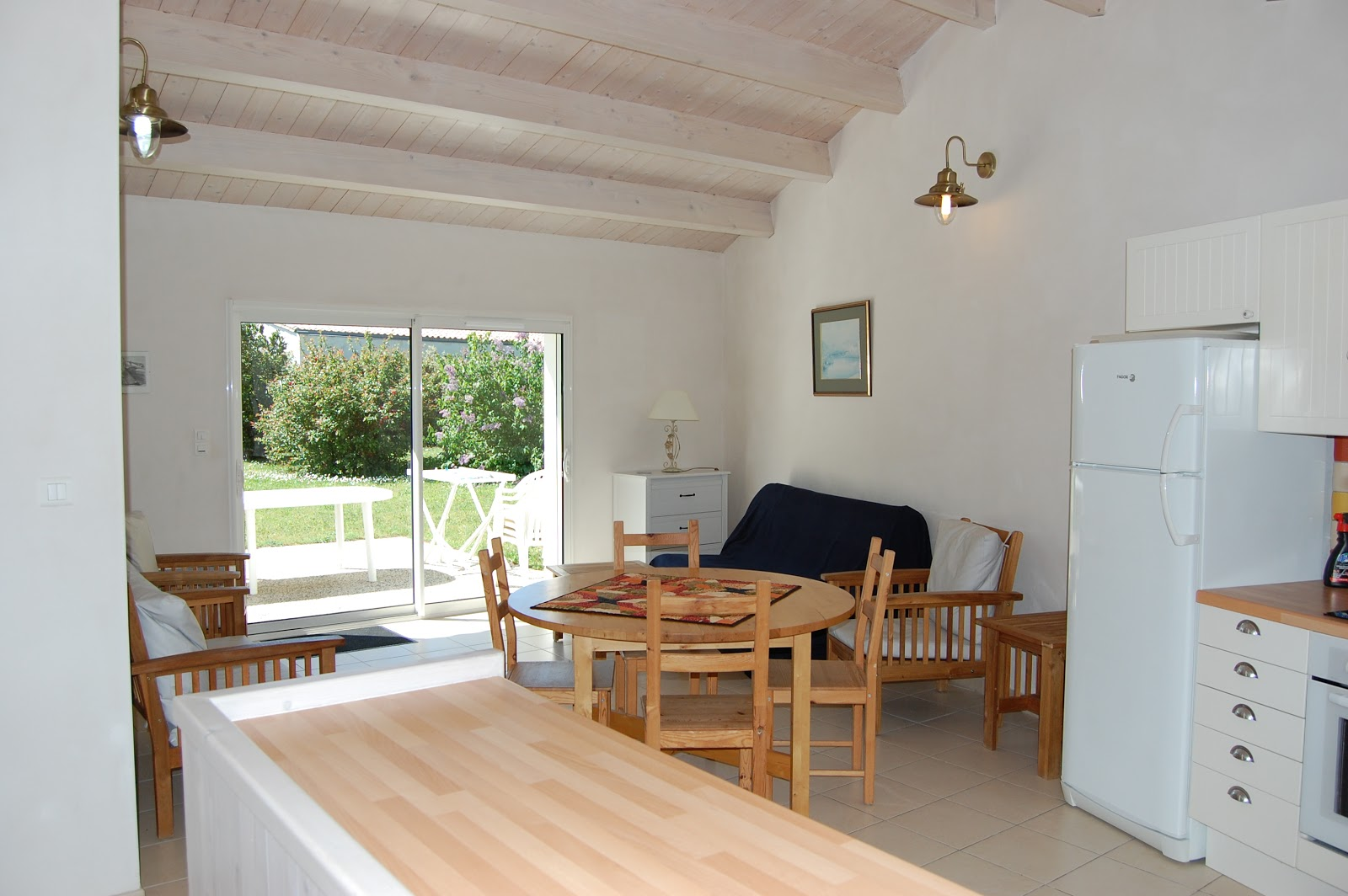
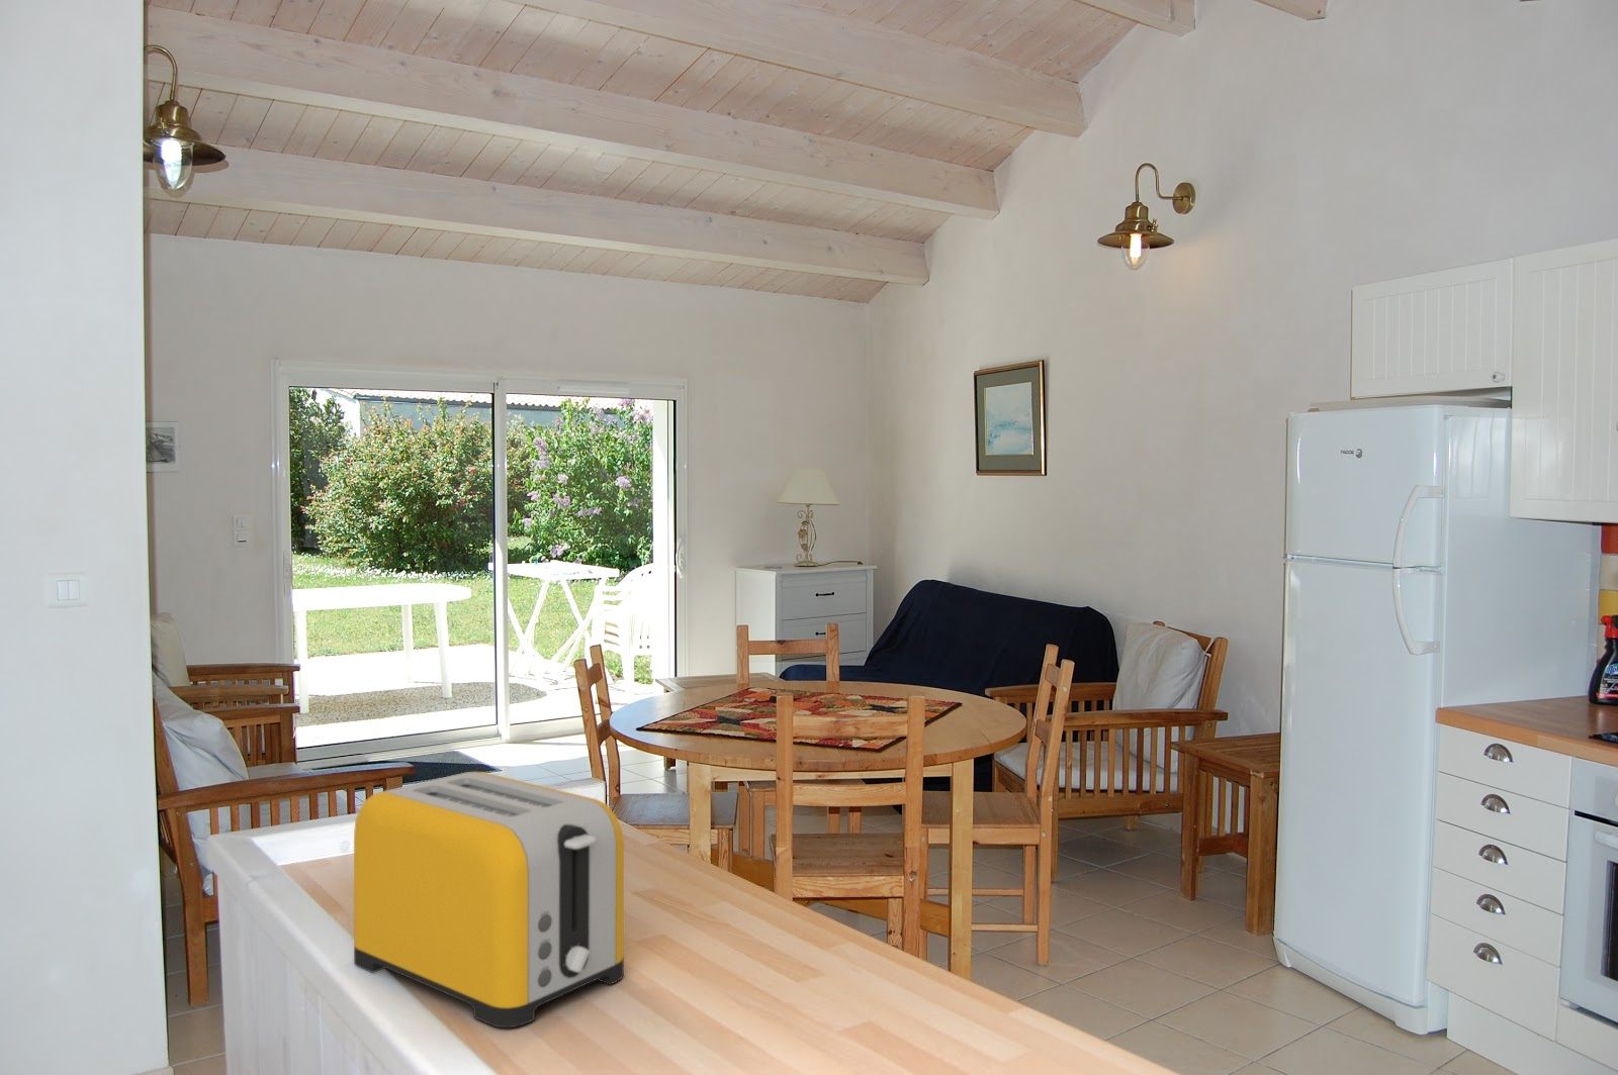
+ toaster (492, 883)
